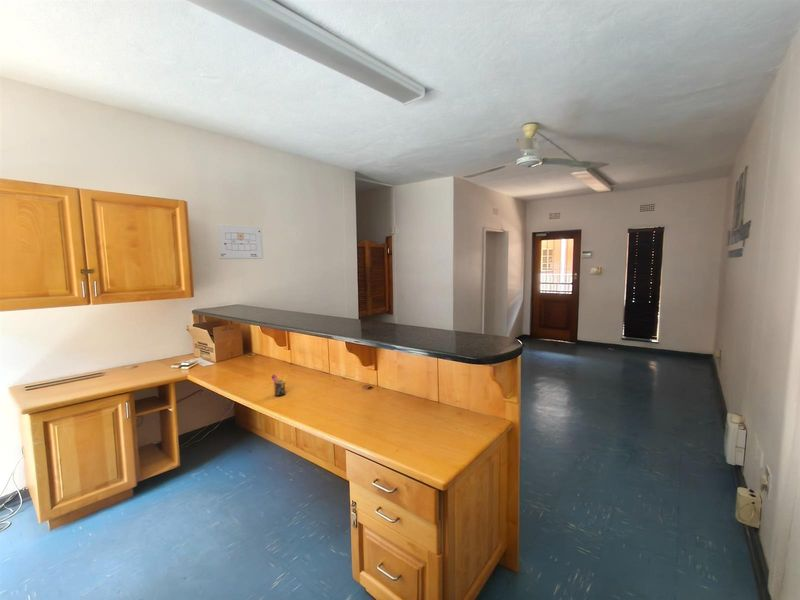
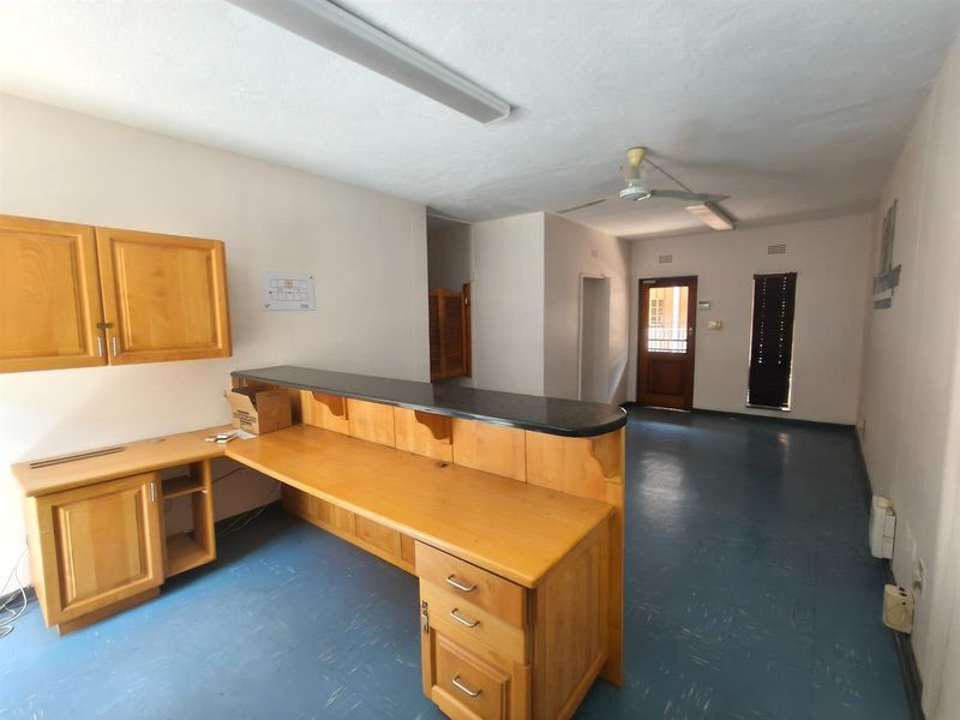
- pen holder (279, 384)
